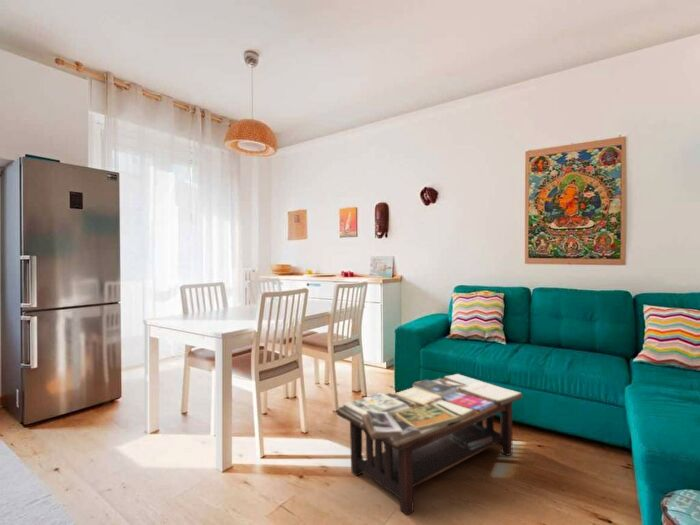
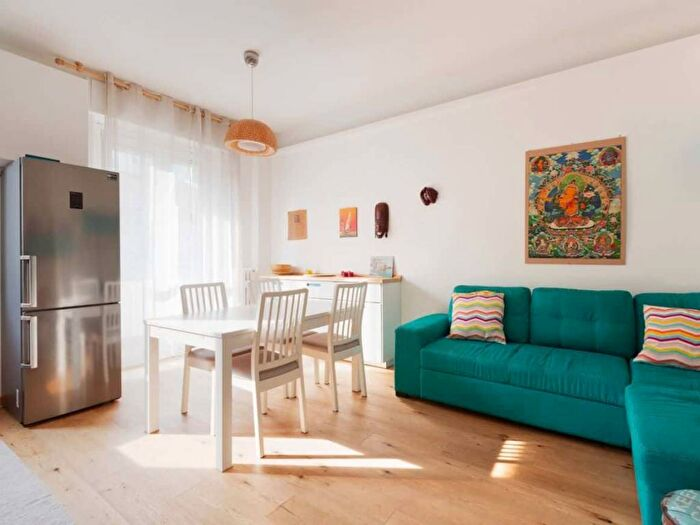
- coffee table (431, 428)
